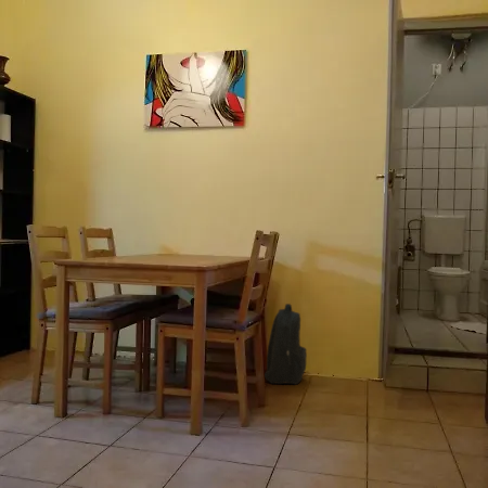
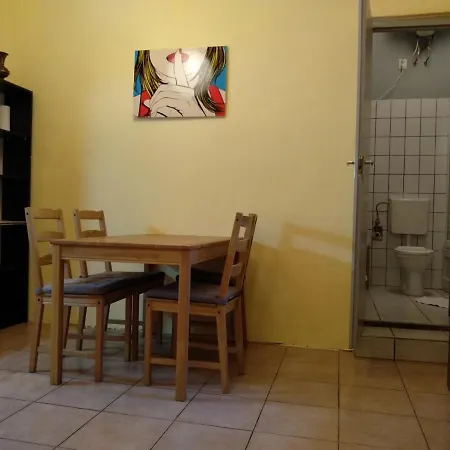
- backpack (286, 342)
